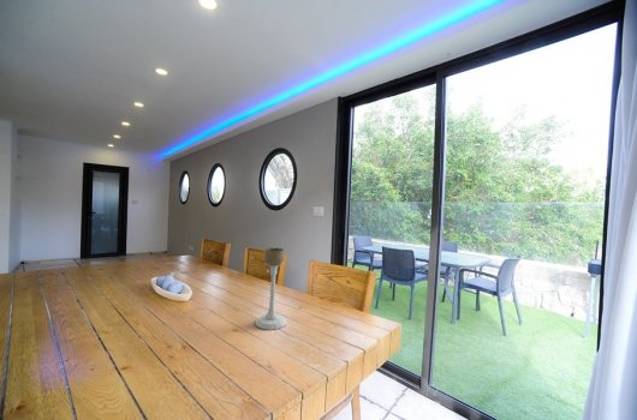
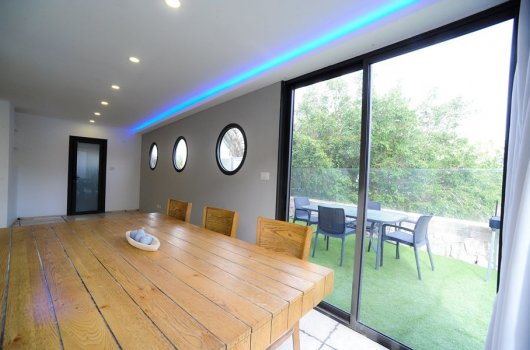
- candle holder (273, 286)
